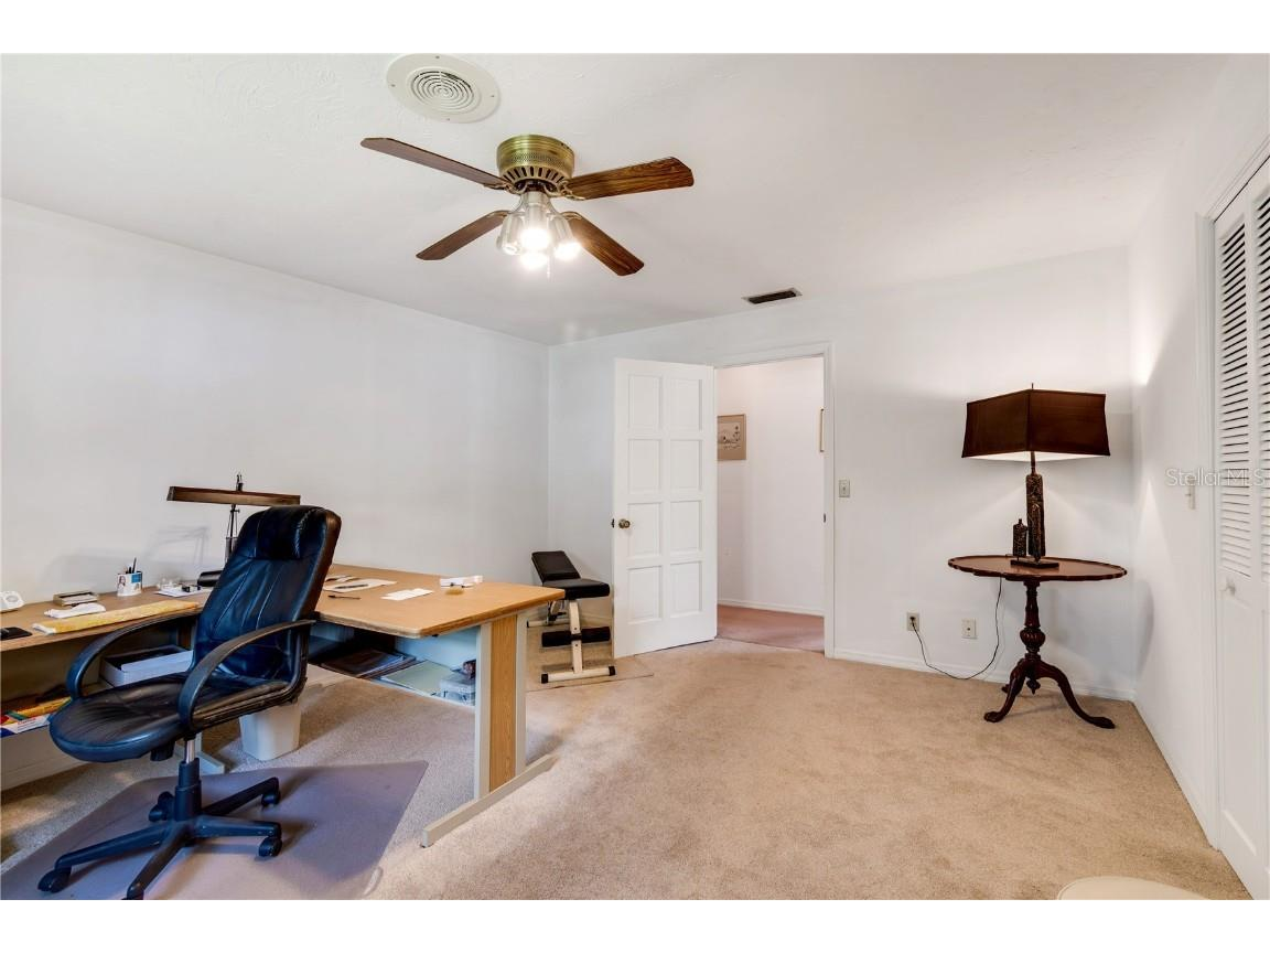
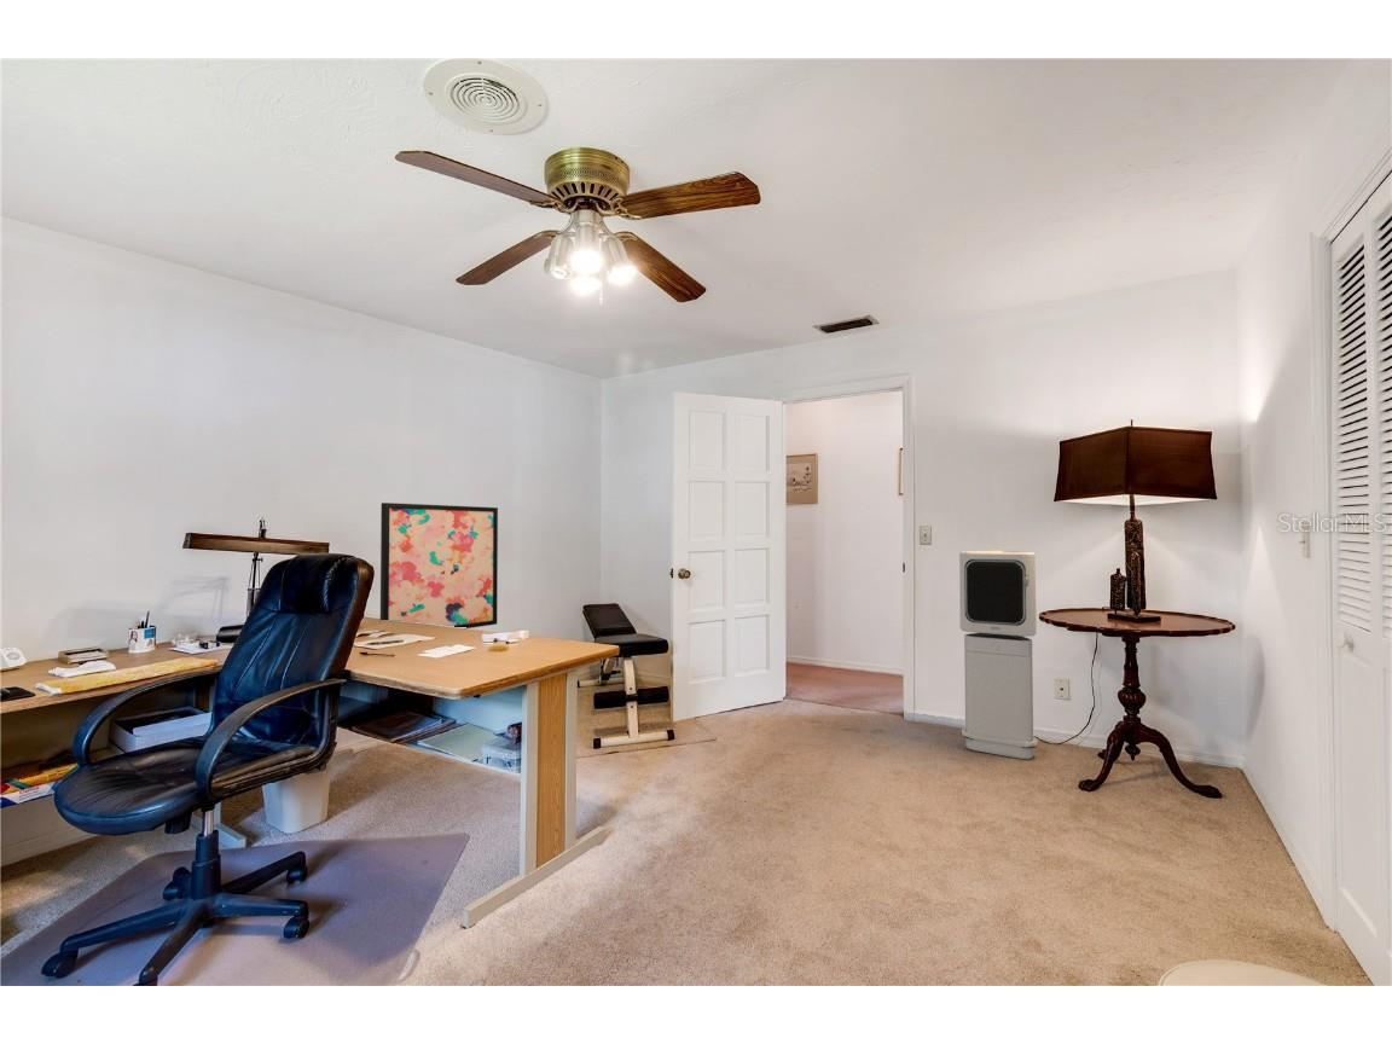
+ wall art (443, 568)
+ air purifier (999, 648)
